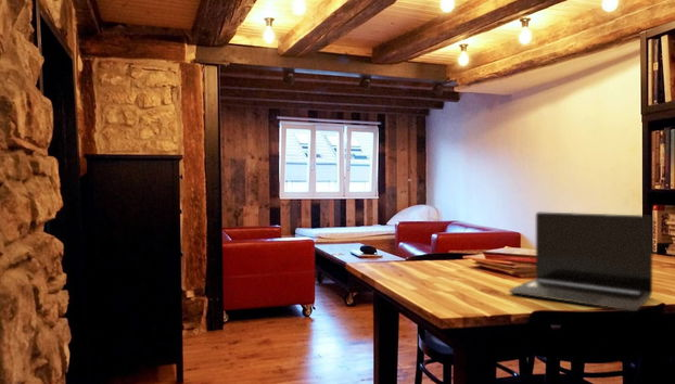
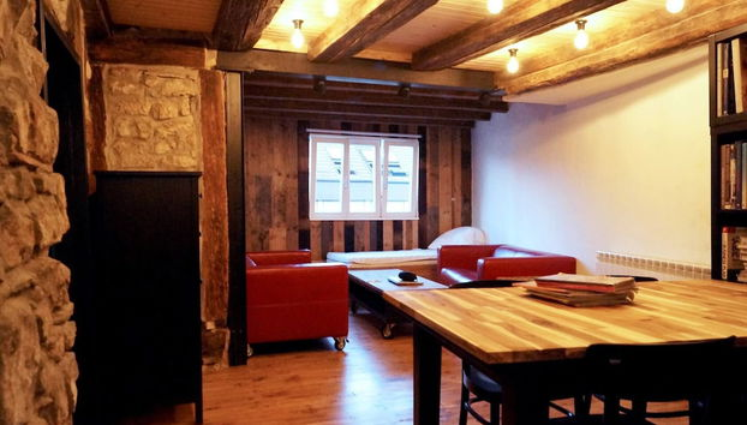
- laptop (578, 255)
